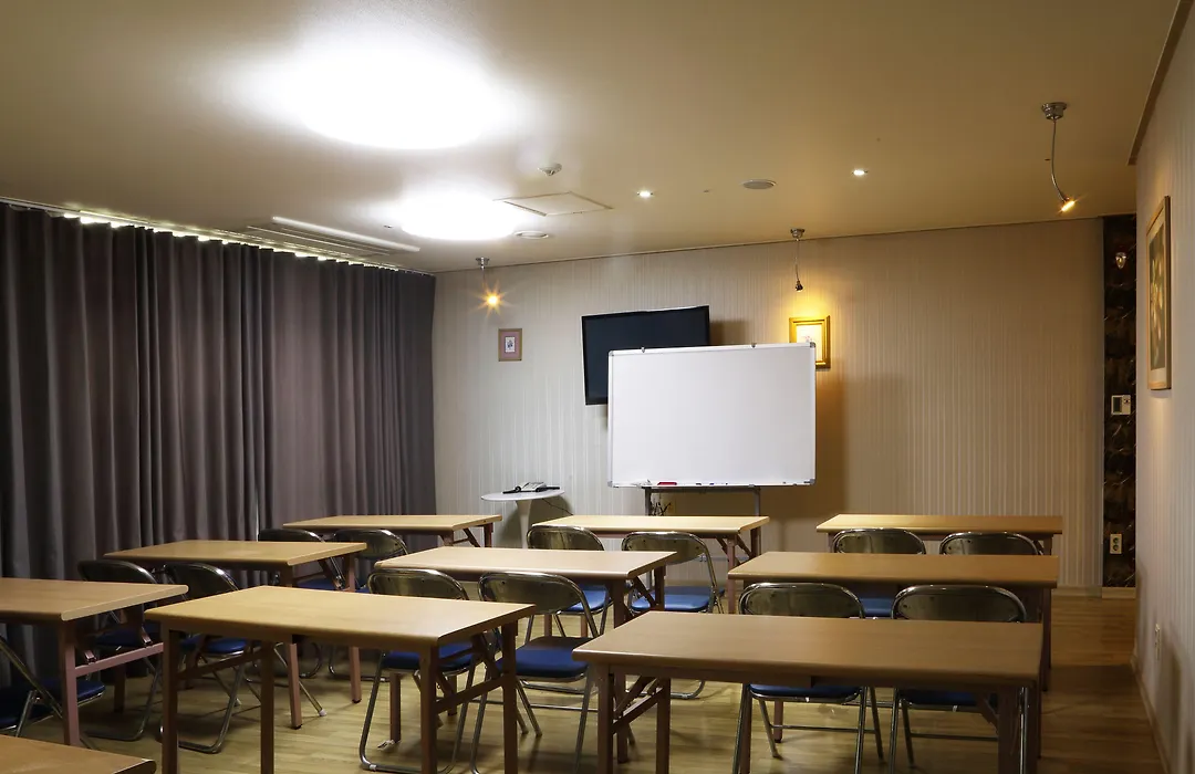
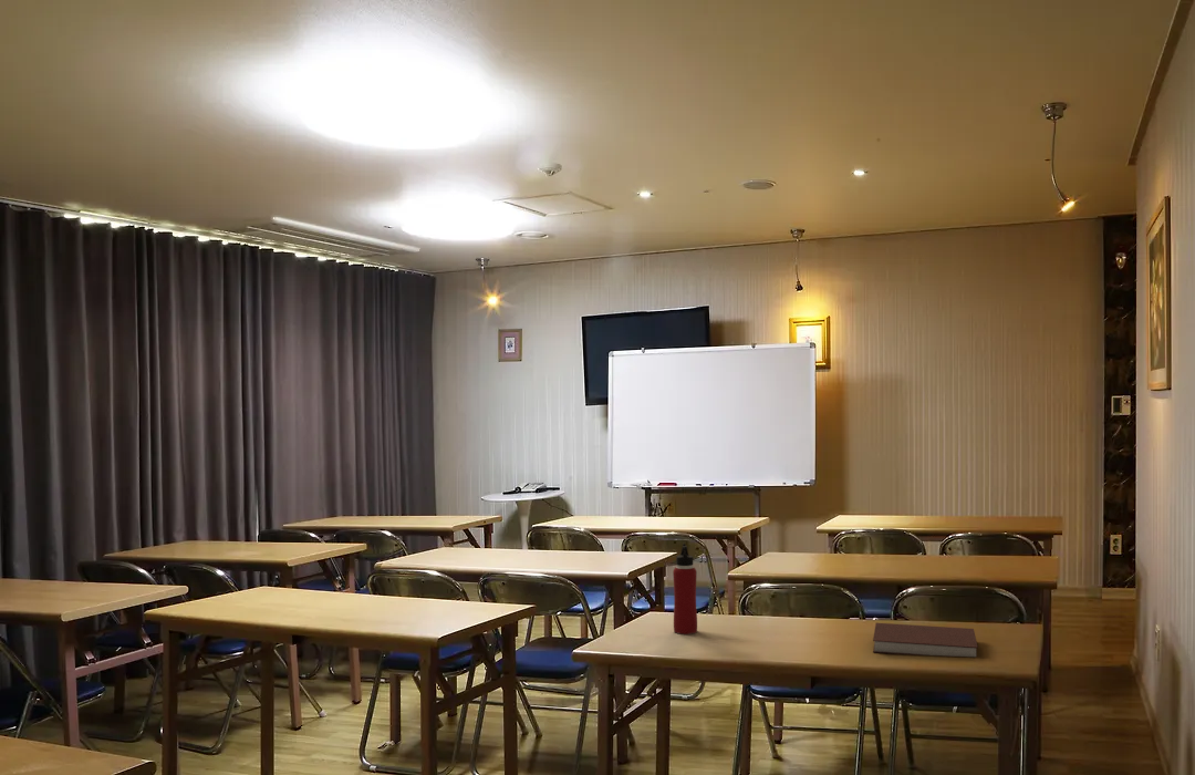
+ notebook (924, 640)
+ water bottle (685, 588)
